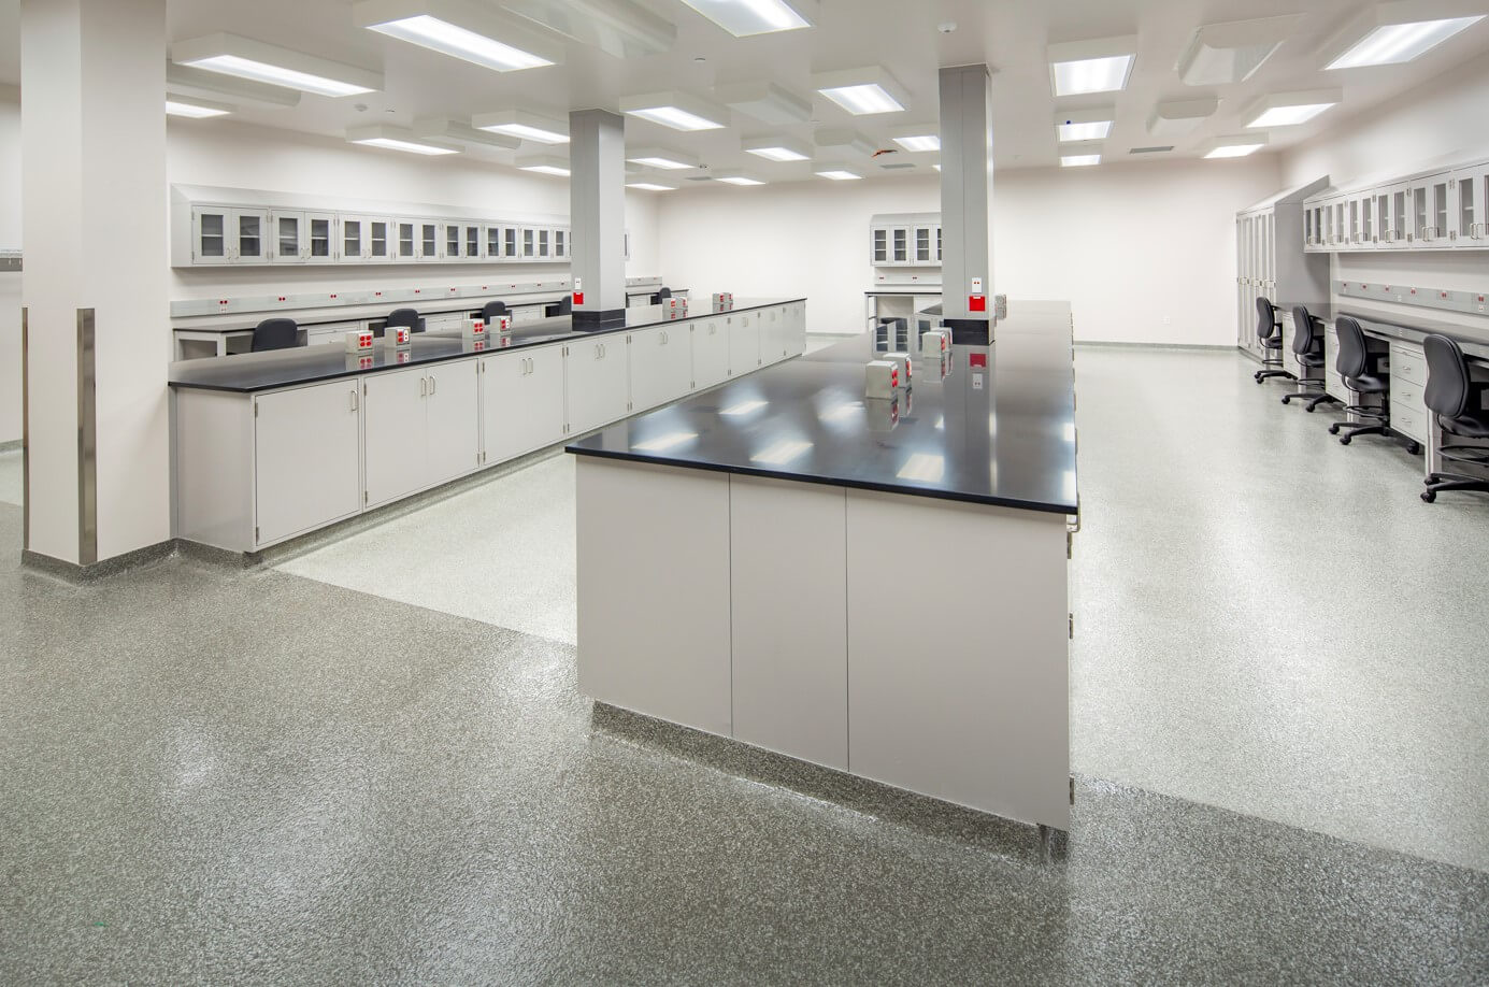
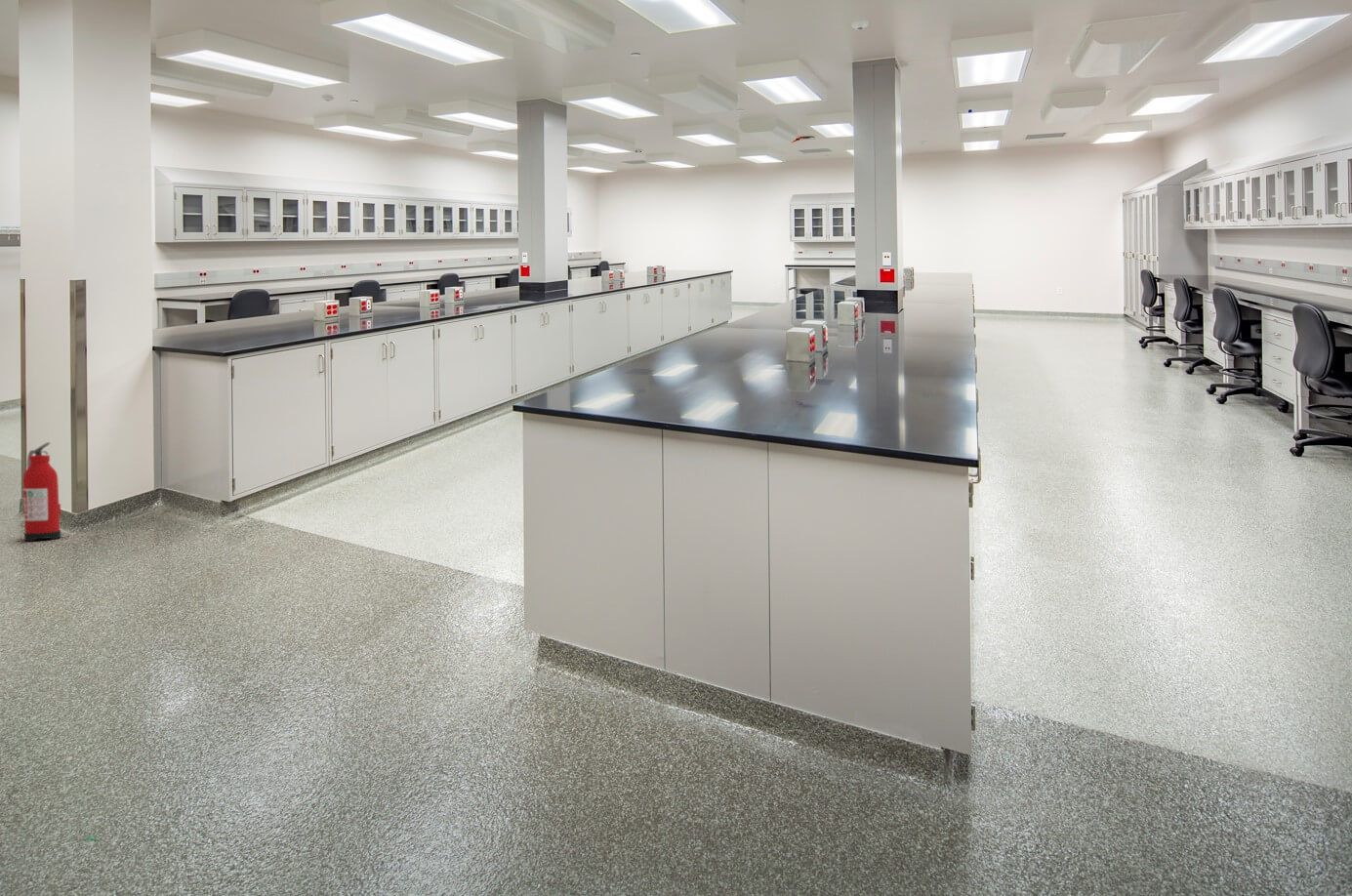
+ fire extinguisher (40, 490)
